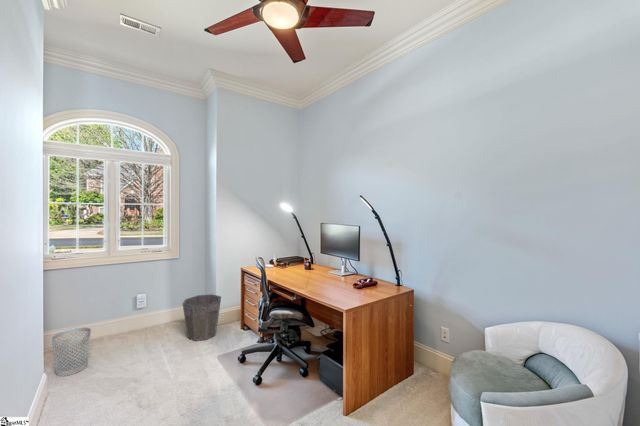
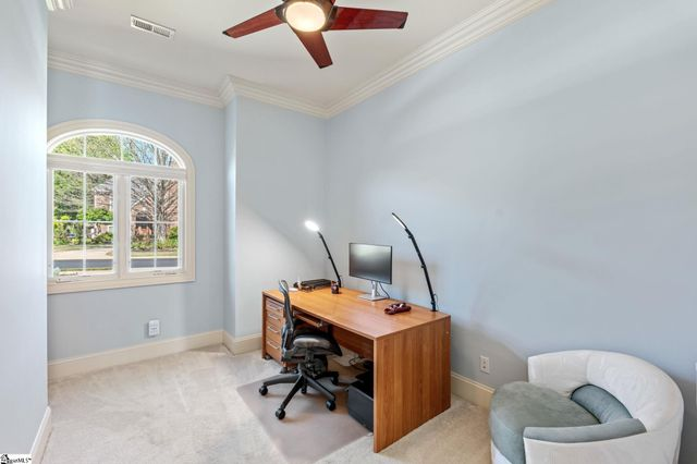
- waste bin (202, 317)
- wastebasket (71, 351)
